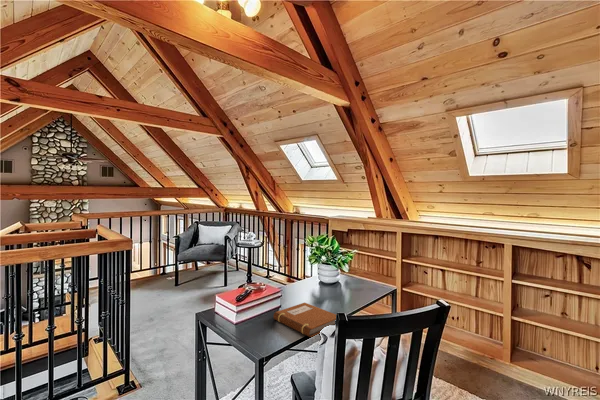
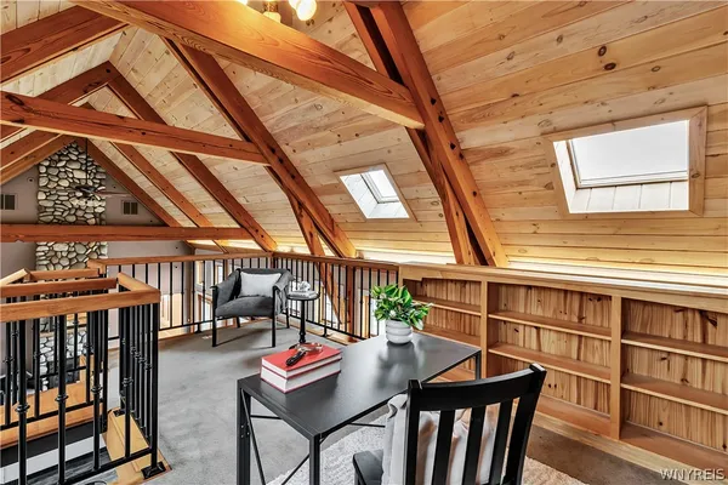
- notebook (305, 317)
